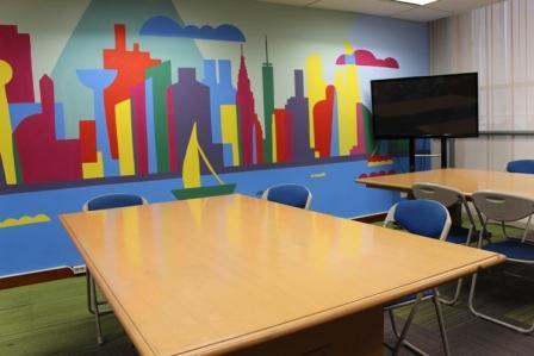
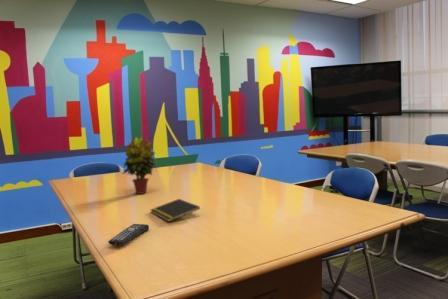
+ remote control (130, 233)
+ potted plant (140, 164)
+ notepad (174, 209)
